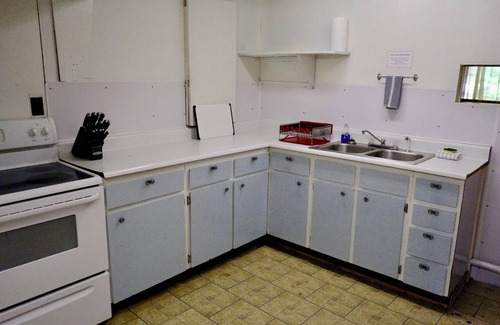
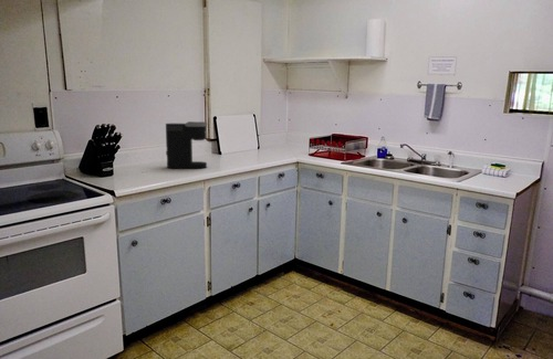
+ coffee maker (187, 145)
